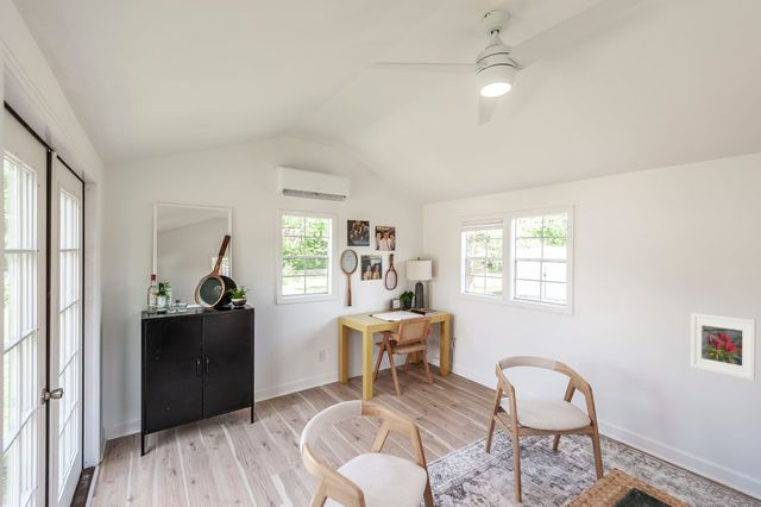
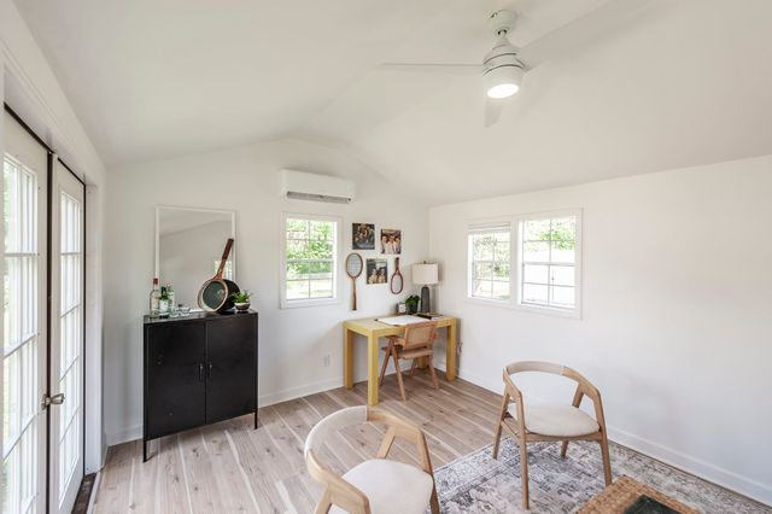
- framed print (721, 344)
